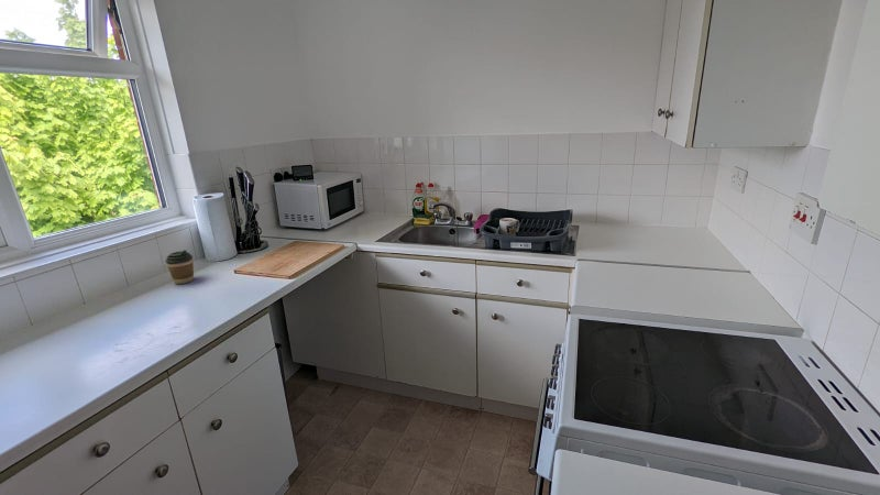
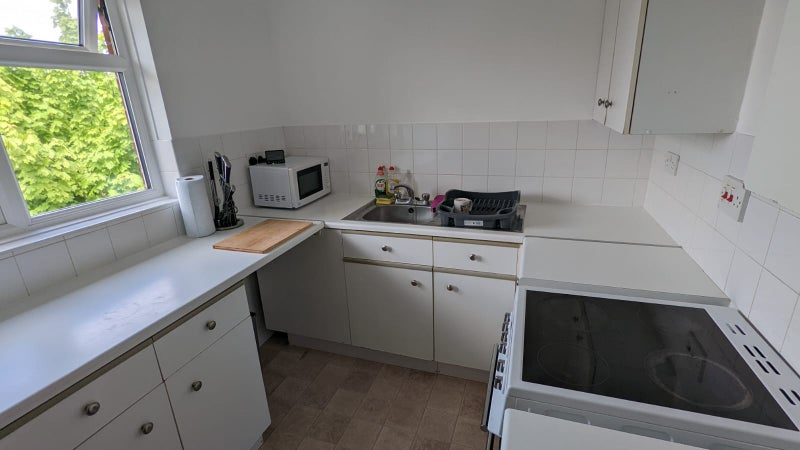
- coffee cup (180, 265)
